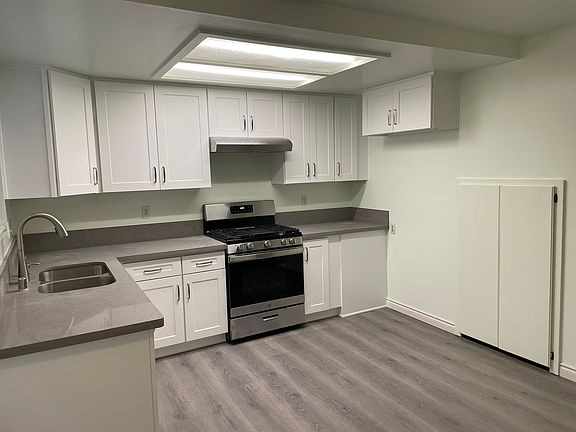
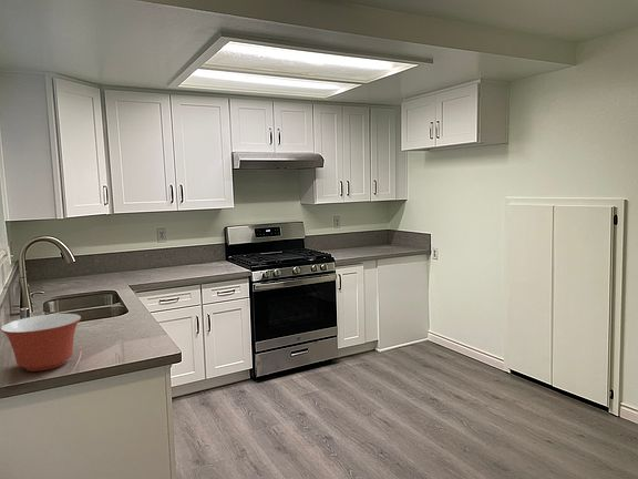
+ mixing bowl (43, 343)
